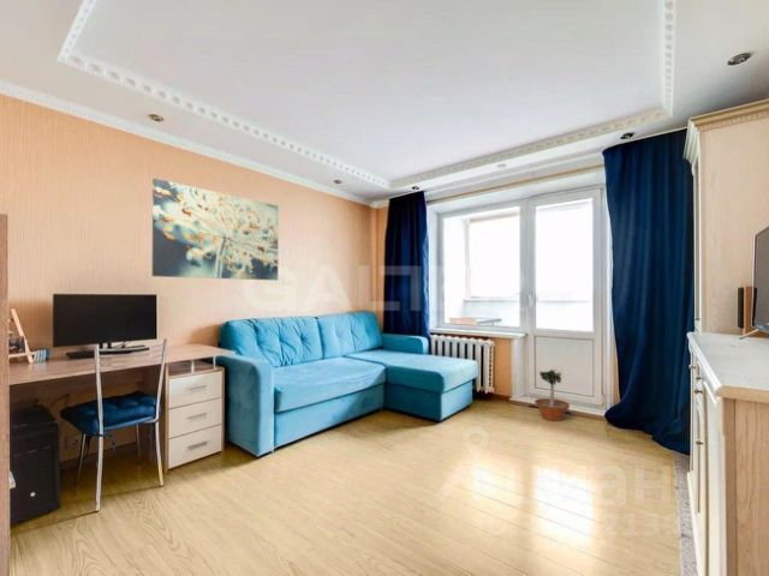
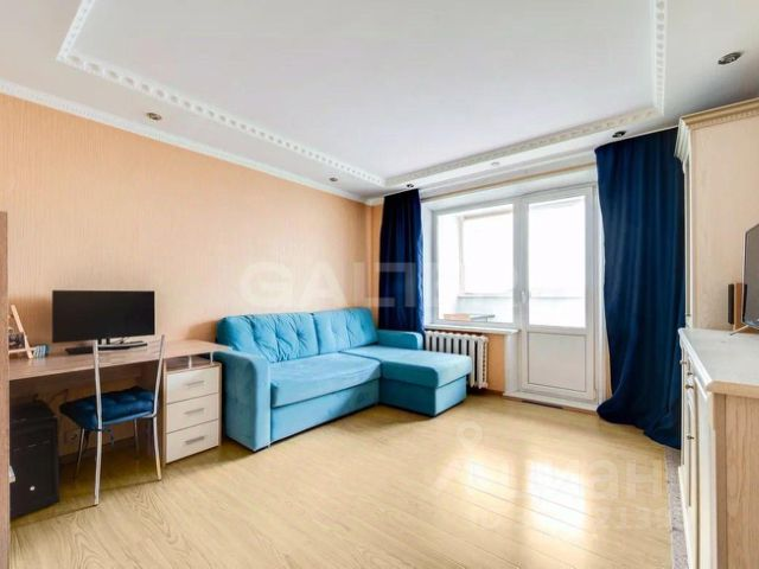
- potted tree (552, 391)
- wall art (223, 236)
